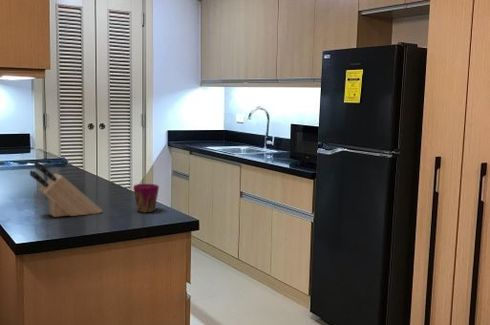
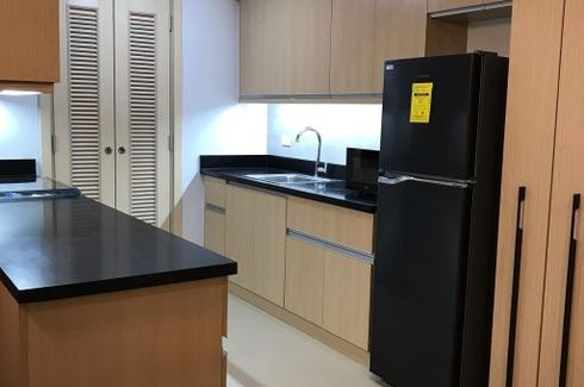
- knife block (66, 187)
- cup (144, 197)
